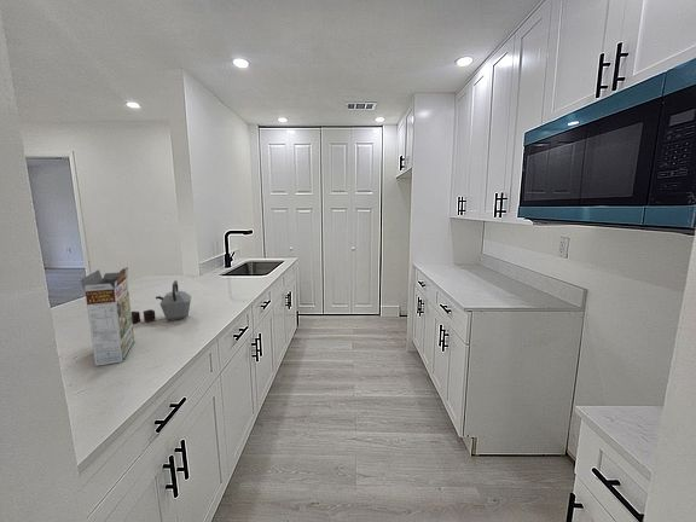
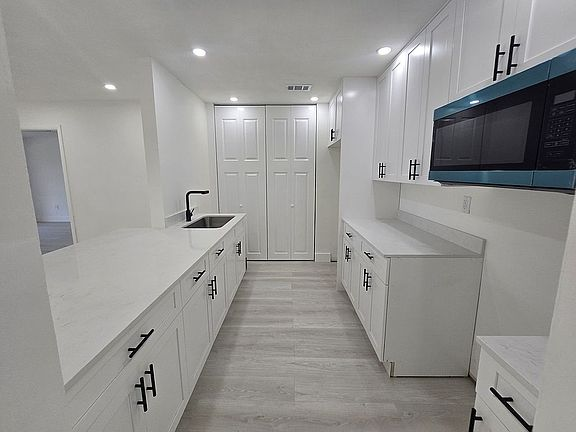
- cereal box (111, 312)
- kettle (161, 301)
